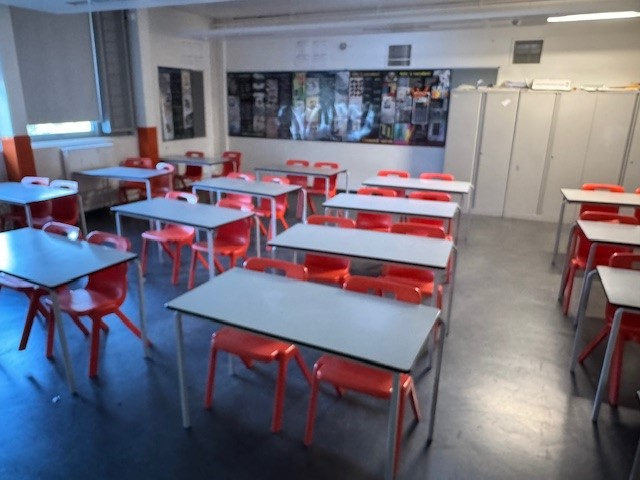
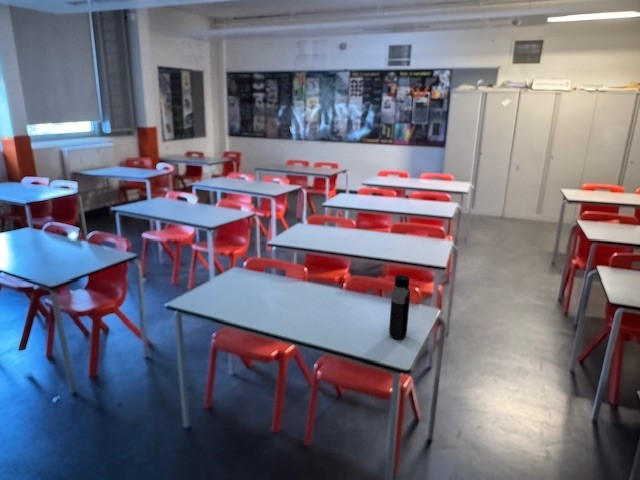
+ water bottle (399, 307)
